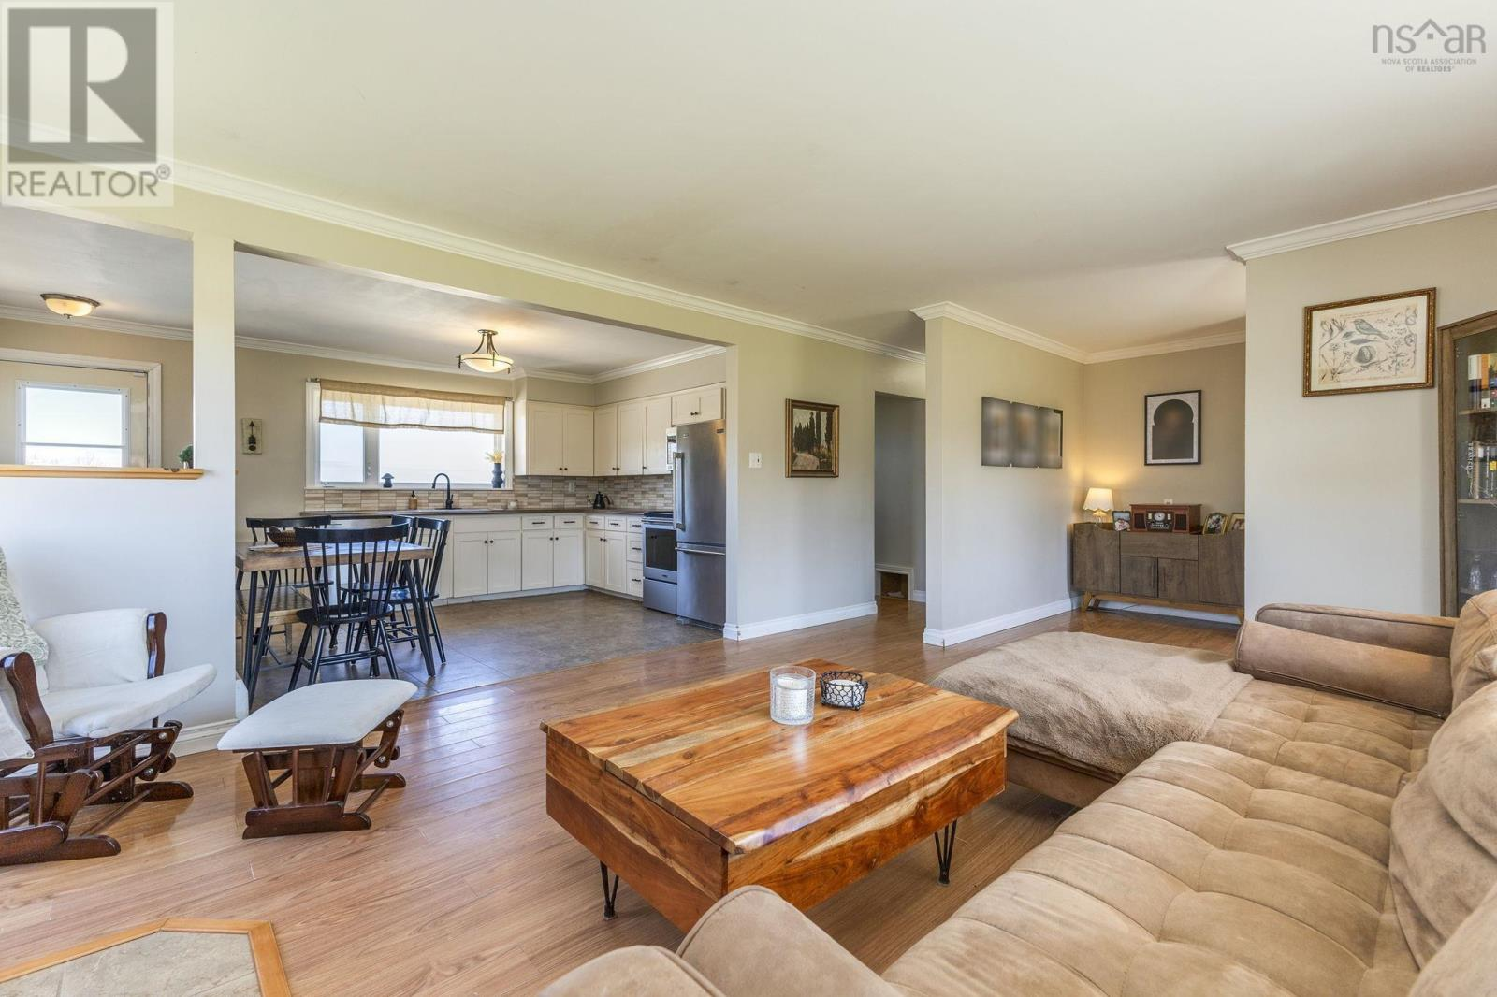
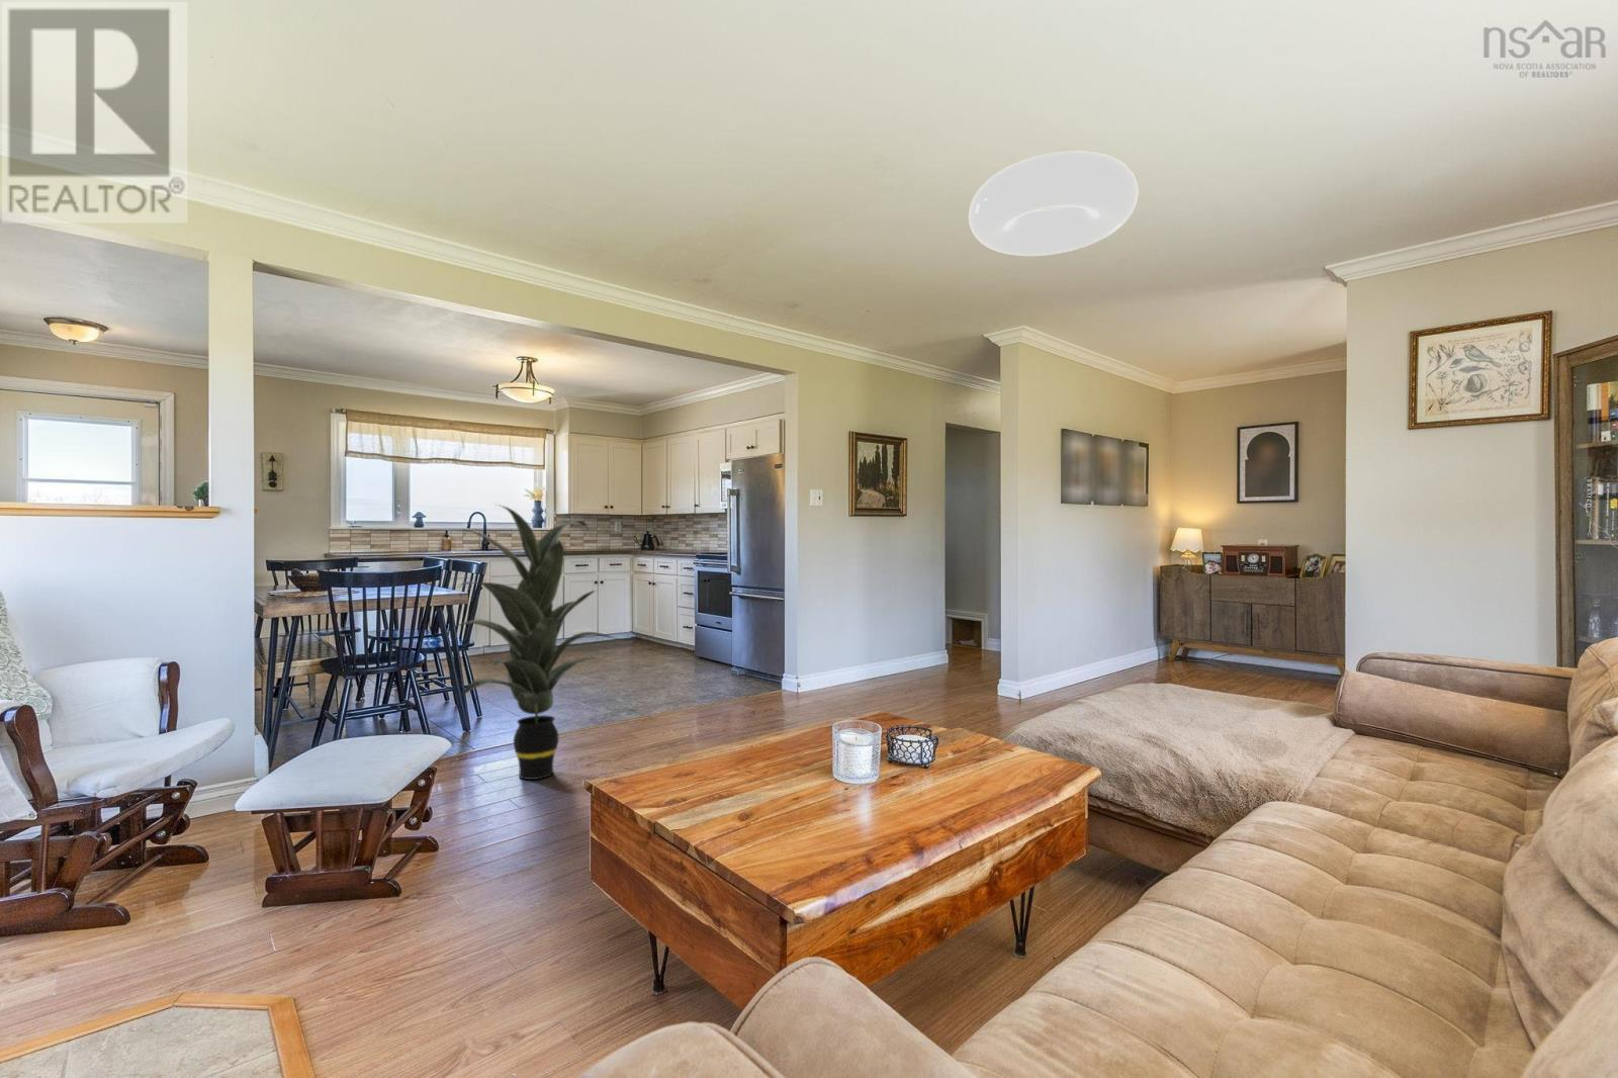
+ ceiling light (1050, 207)
+ indoor plant (523, 639)
